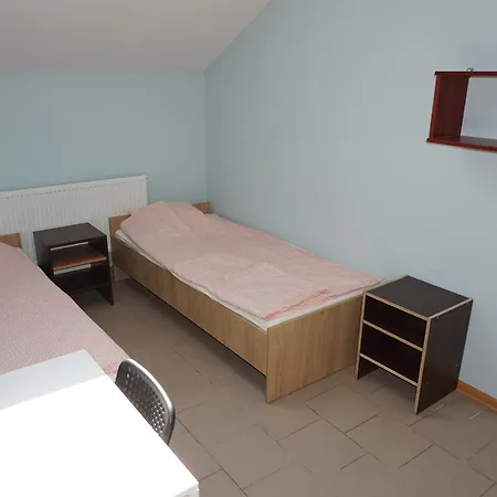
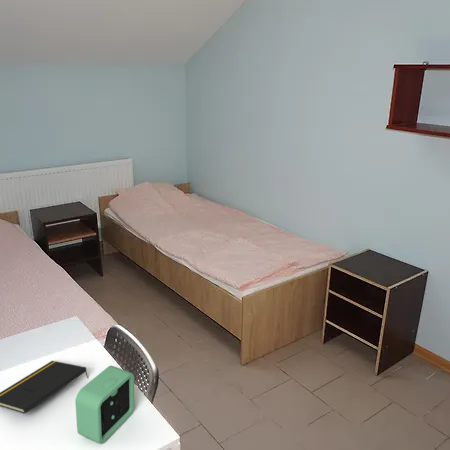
+ notepad (39, 384)
+ alarm clock (106, 403)
